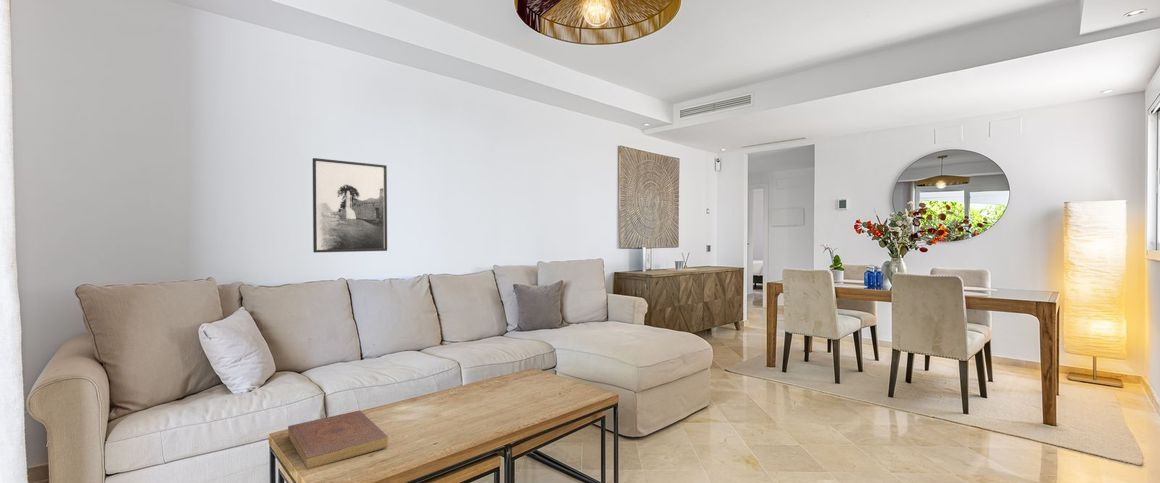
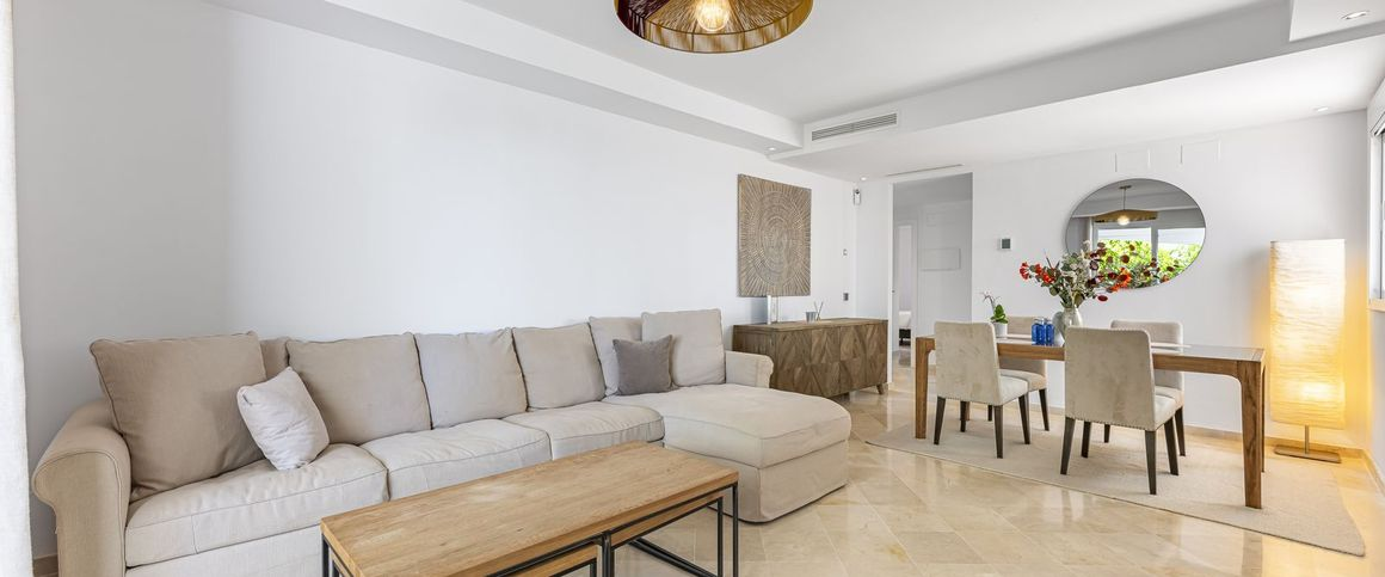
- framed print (351, 206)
- decorative book (336, 436)
